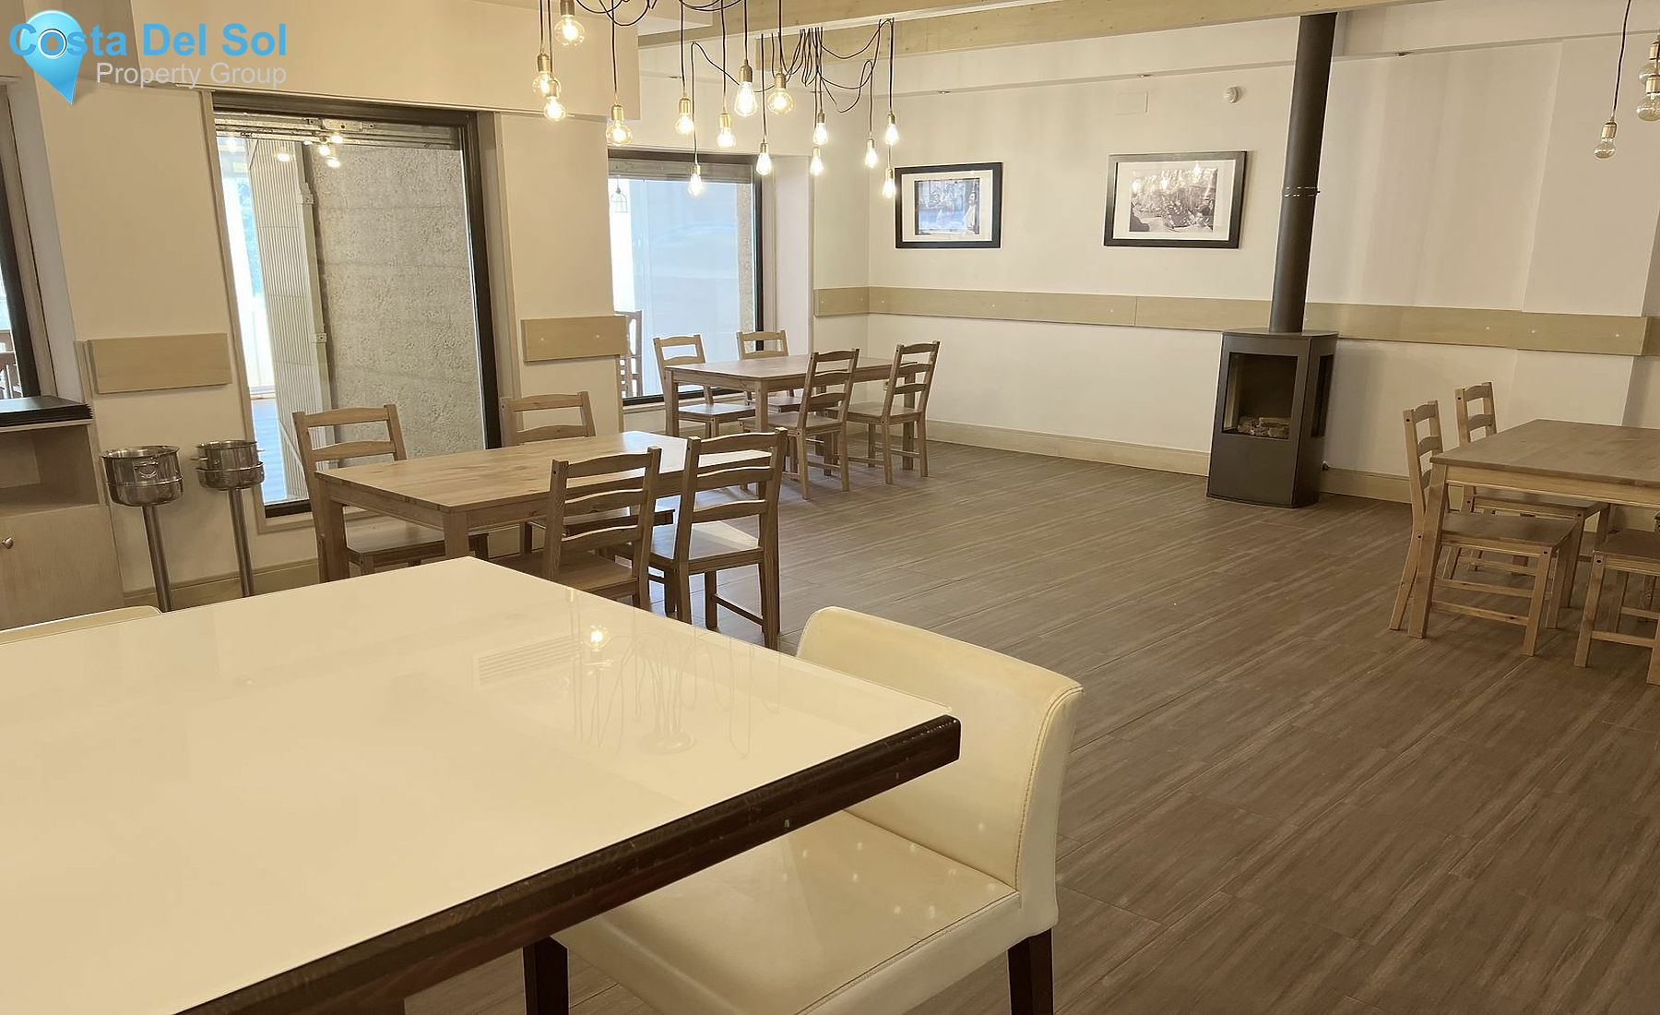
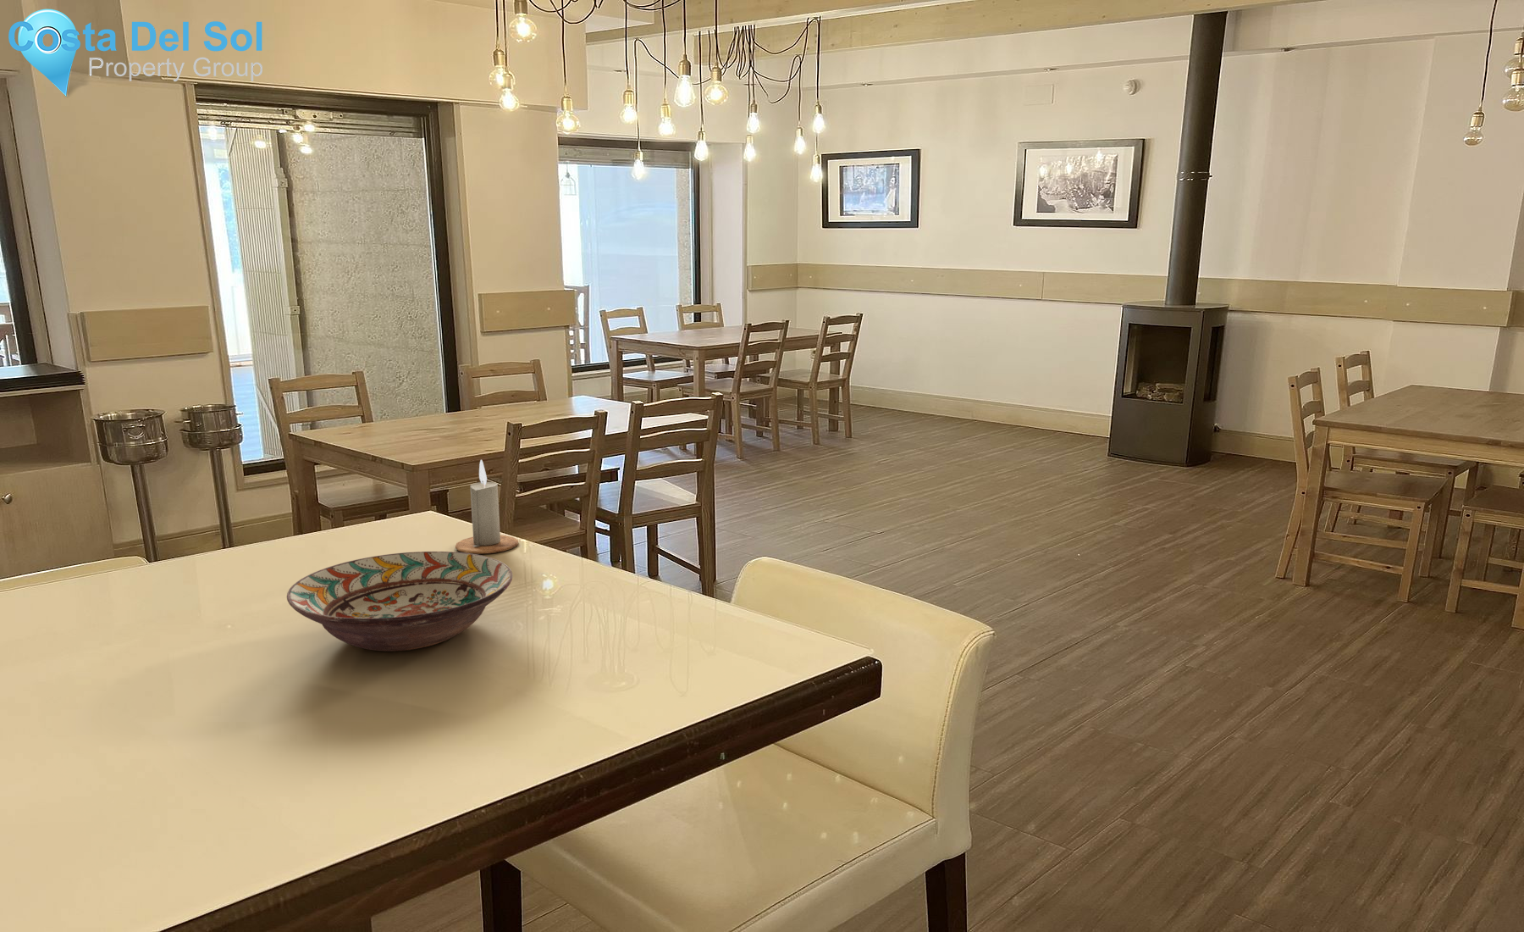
+ decorative bowl (405, 606)
+ candle (484, 502)
